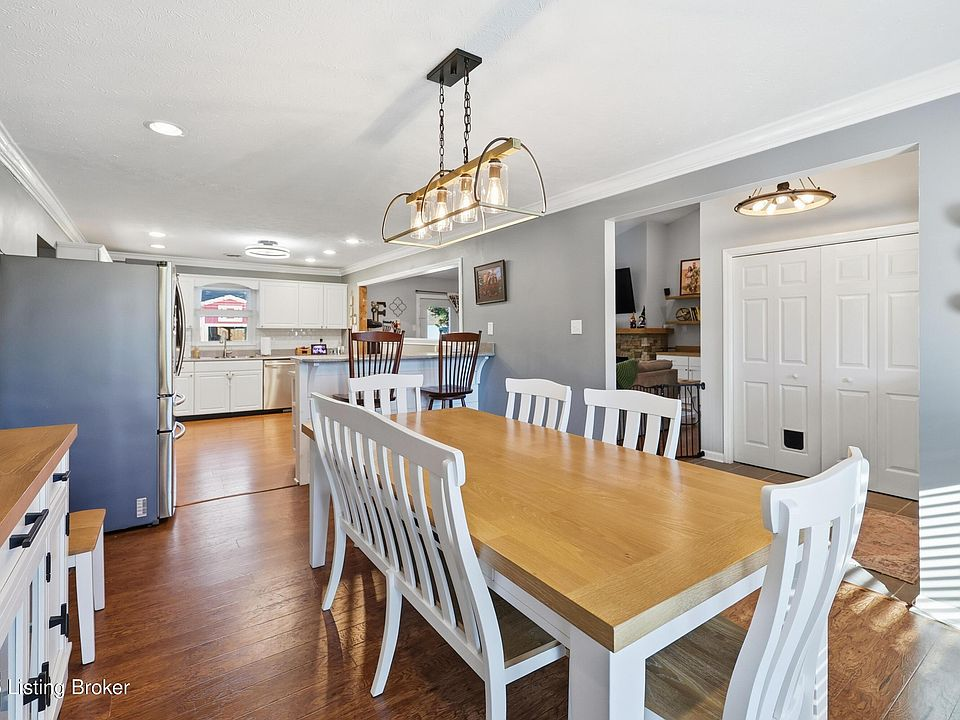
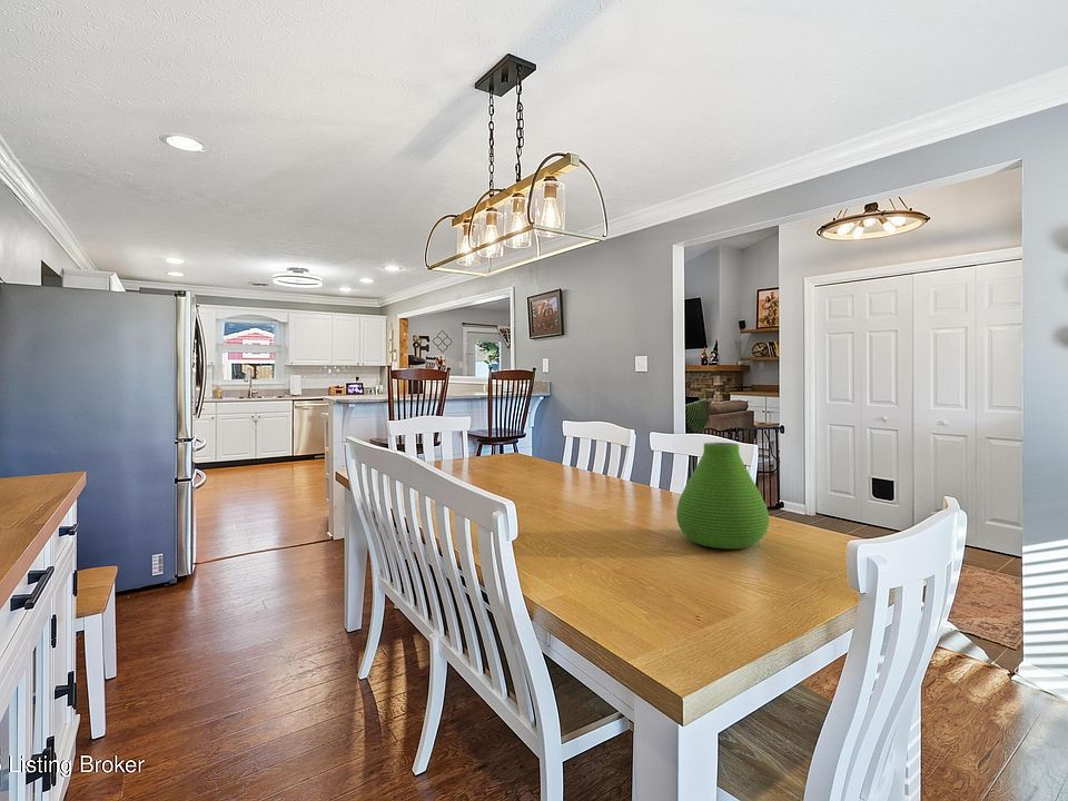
+ vase (721, 492)
